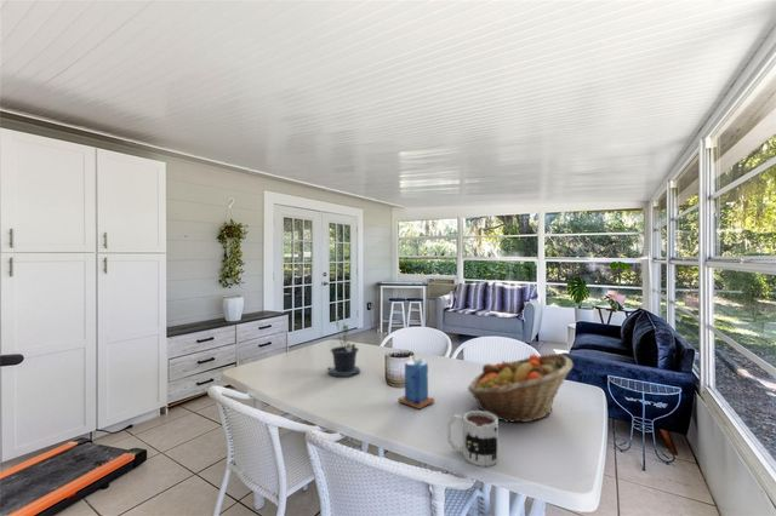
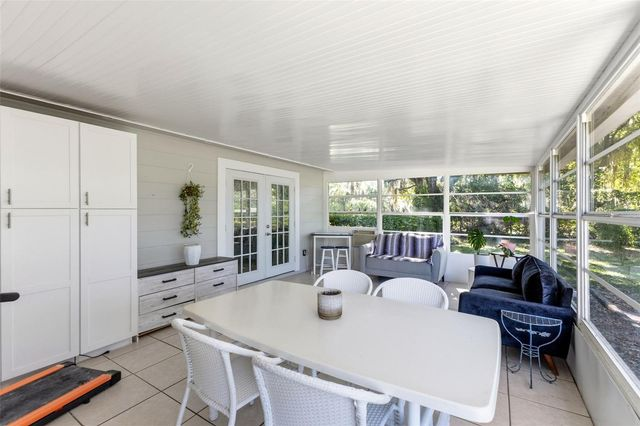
- fruit basket (519, 382)
- potted plant (344, 344)
- mug (472, 435)
- candle (416, 379)
